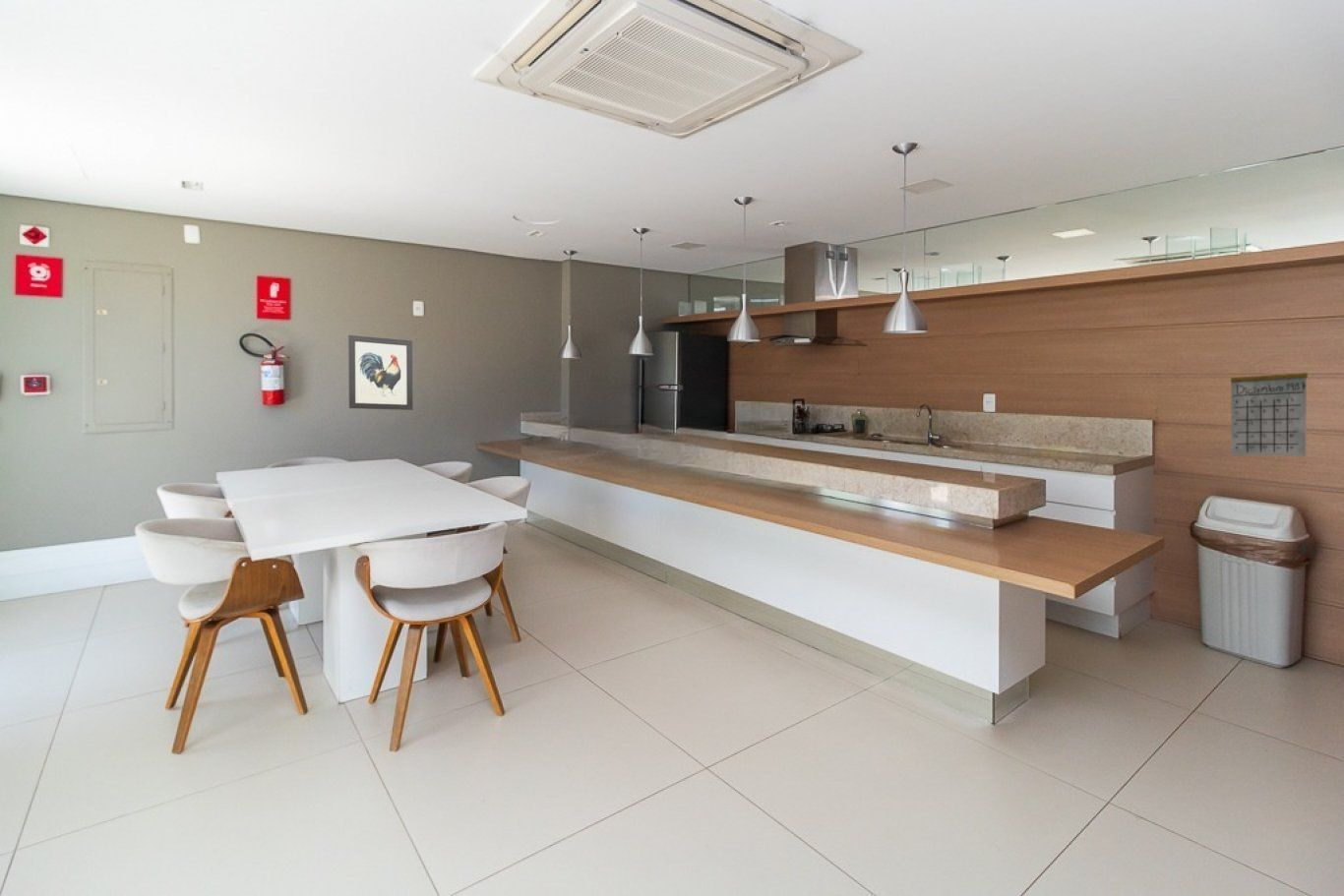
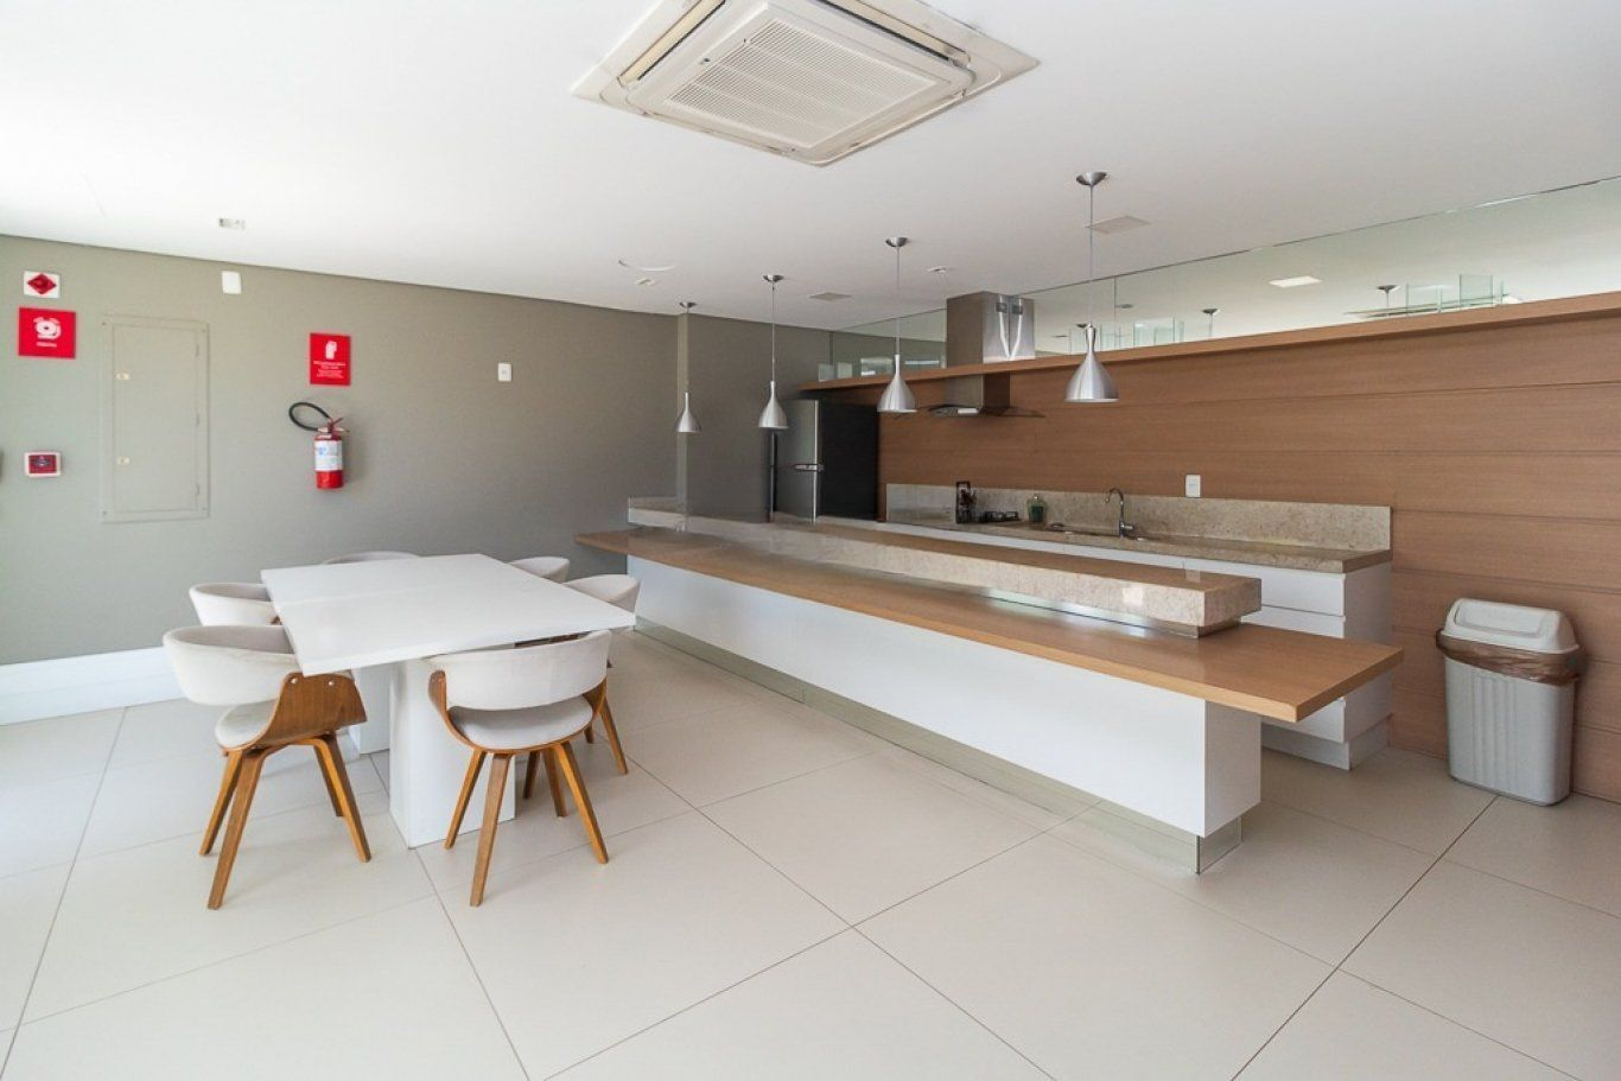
- wall art (381, 373)
- calendar (1267, 405)
